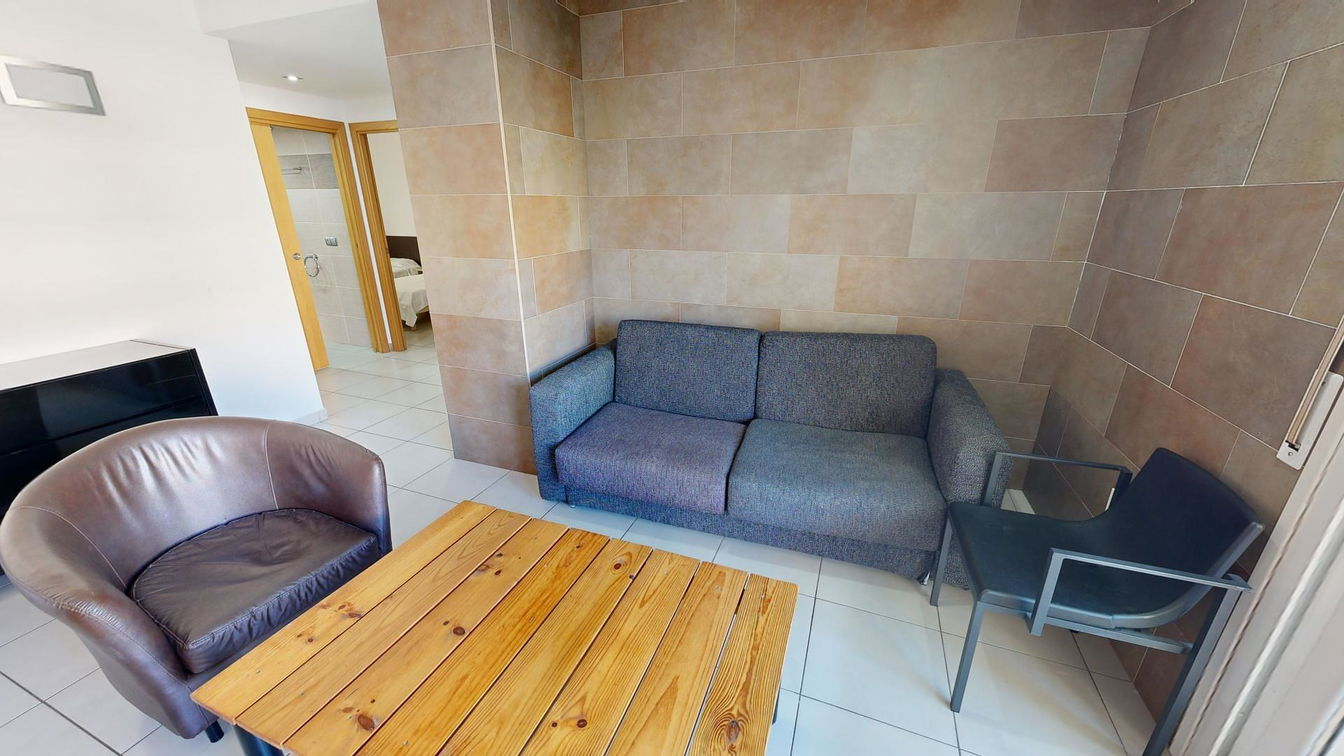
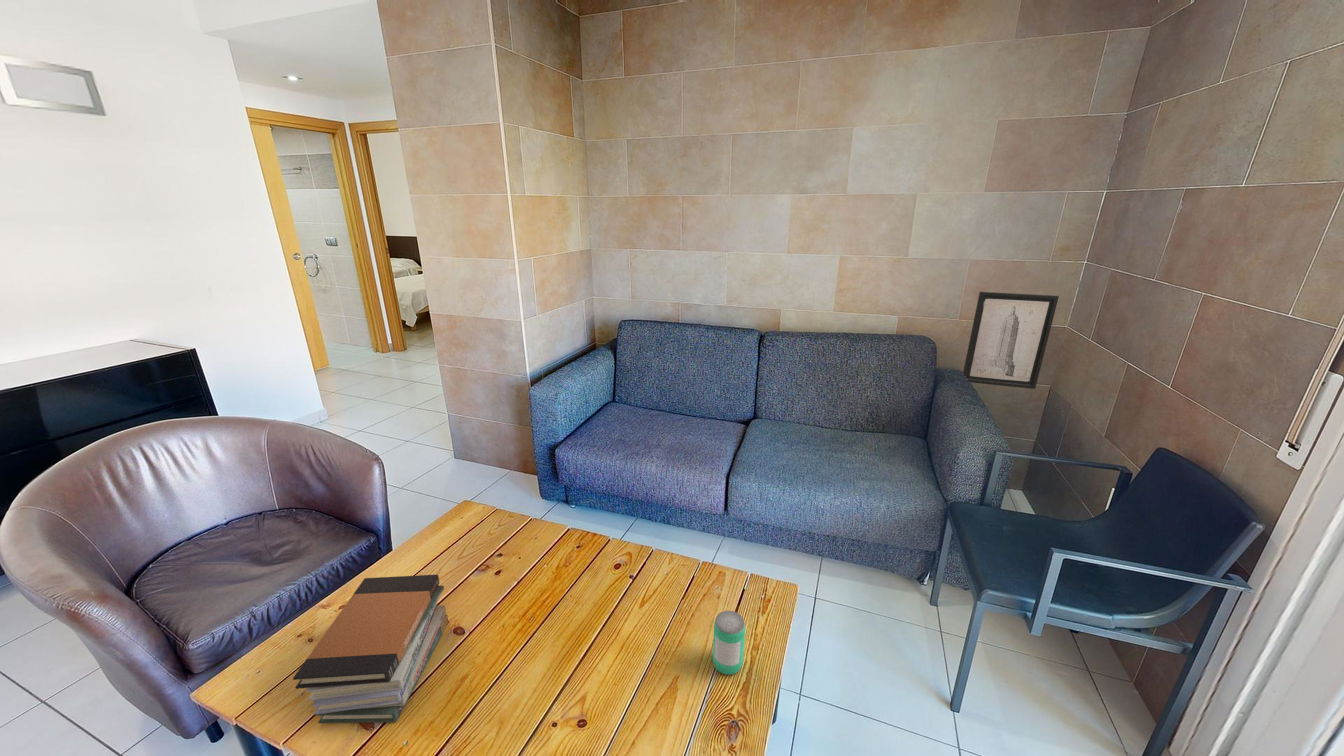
+ book stack (382, 645)
+ wall art (1007, 340)
+ beverage can (728, 642)
